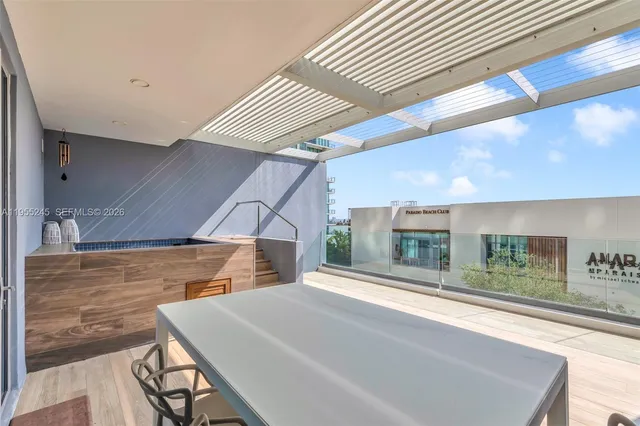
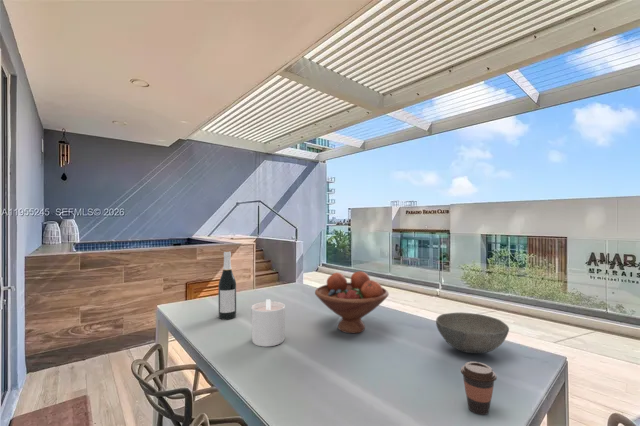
+ bowl (470, 335)
+ fruit bowl (351, 302)
+ wine bottle (227, 284)
+ coffee cup (478, 388)
+ candle (268, 319)
